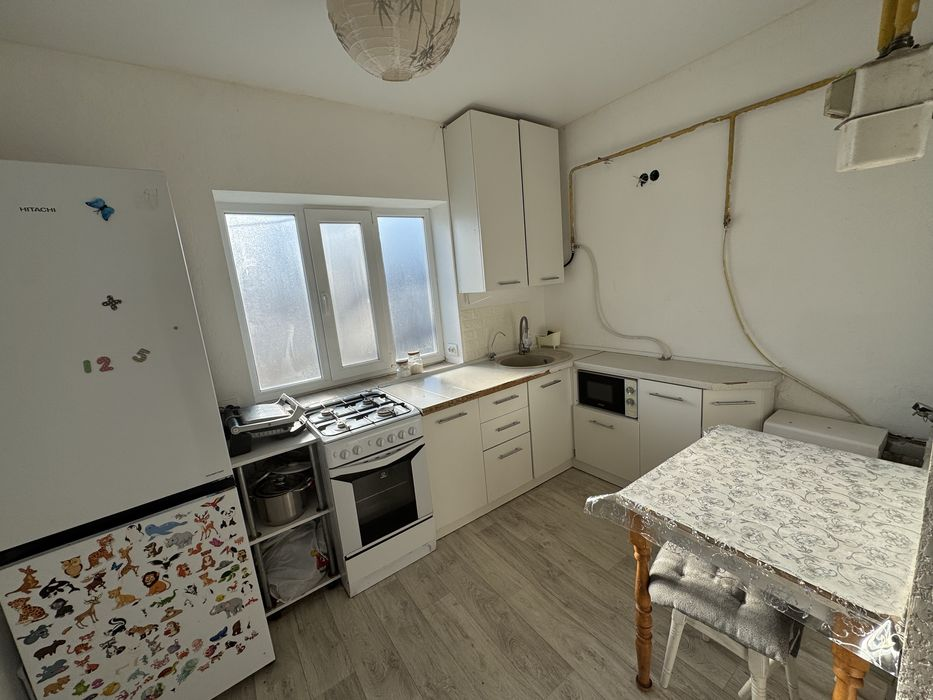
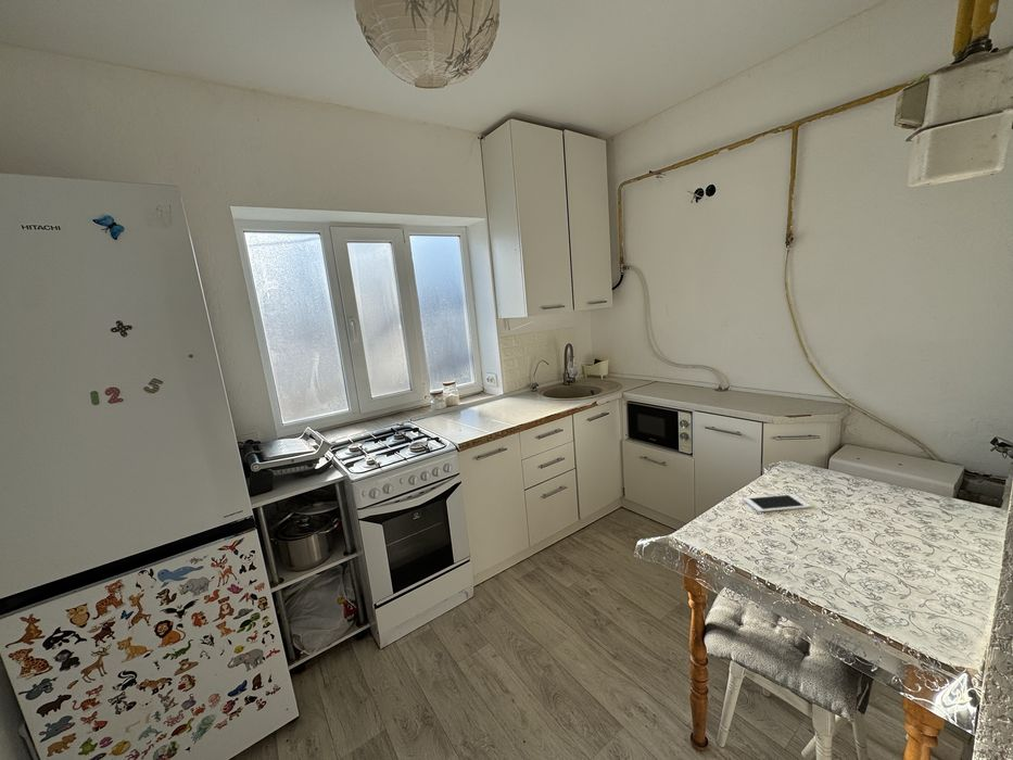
+ cell phone (776, 503)
